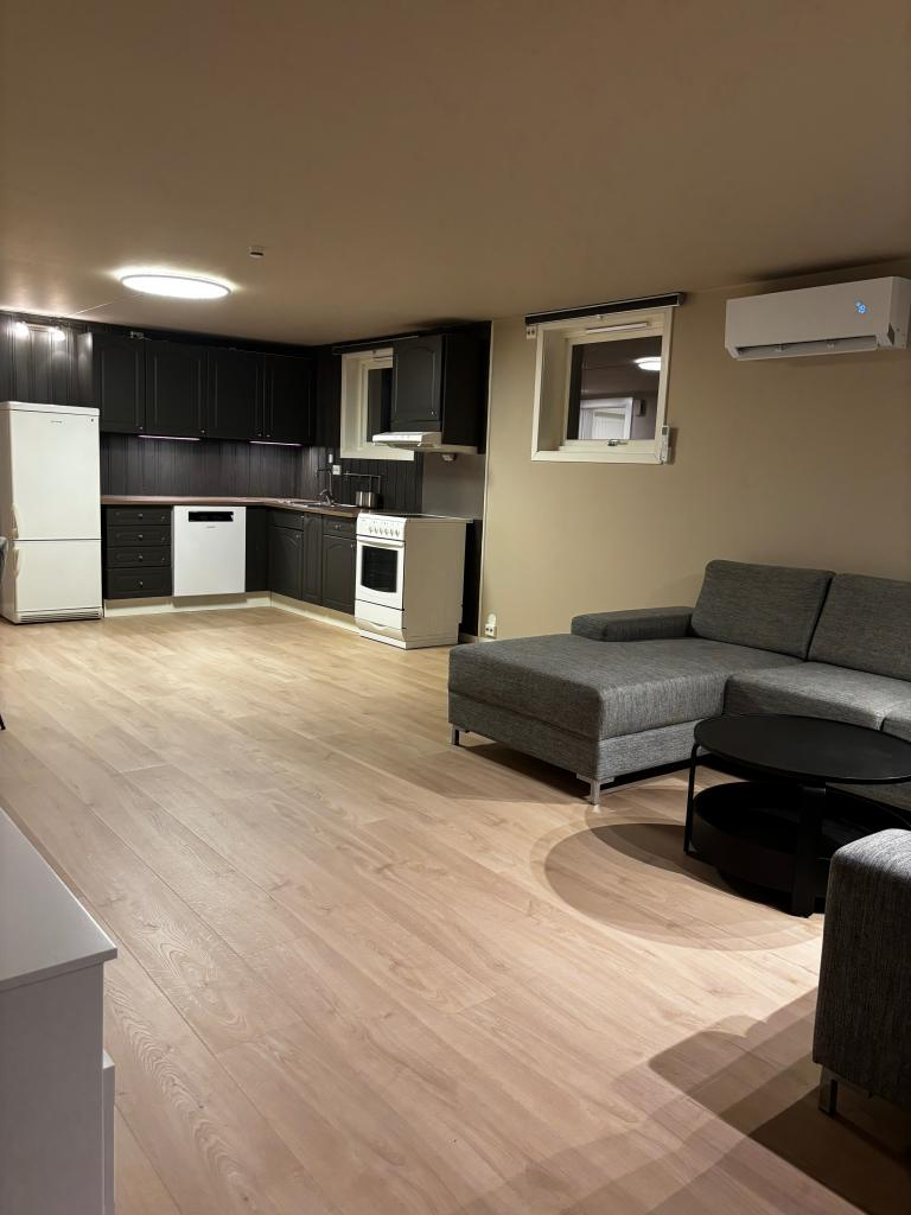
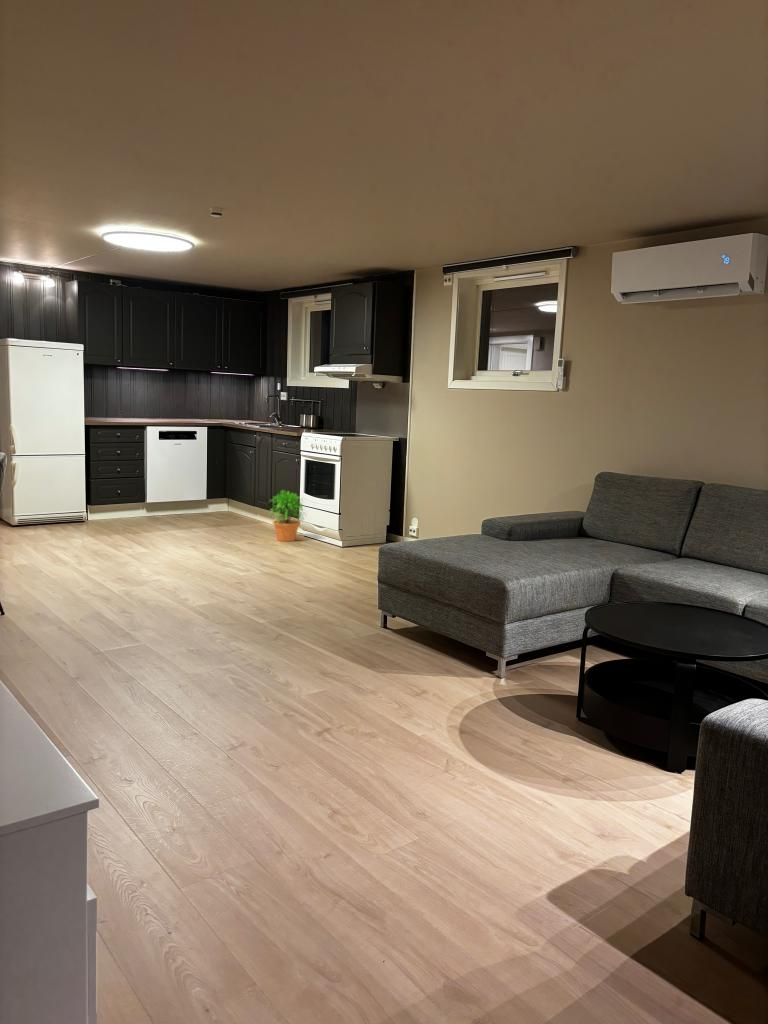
+ potted plant (286, 514)
